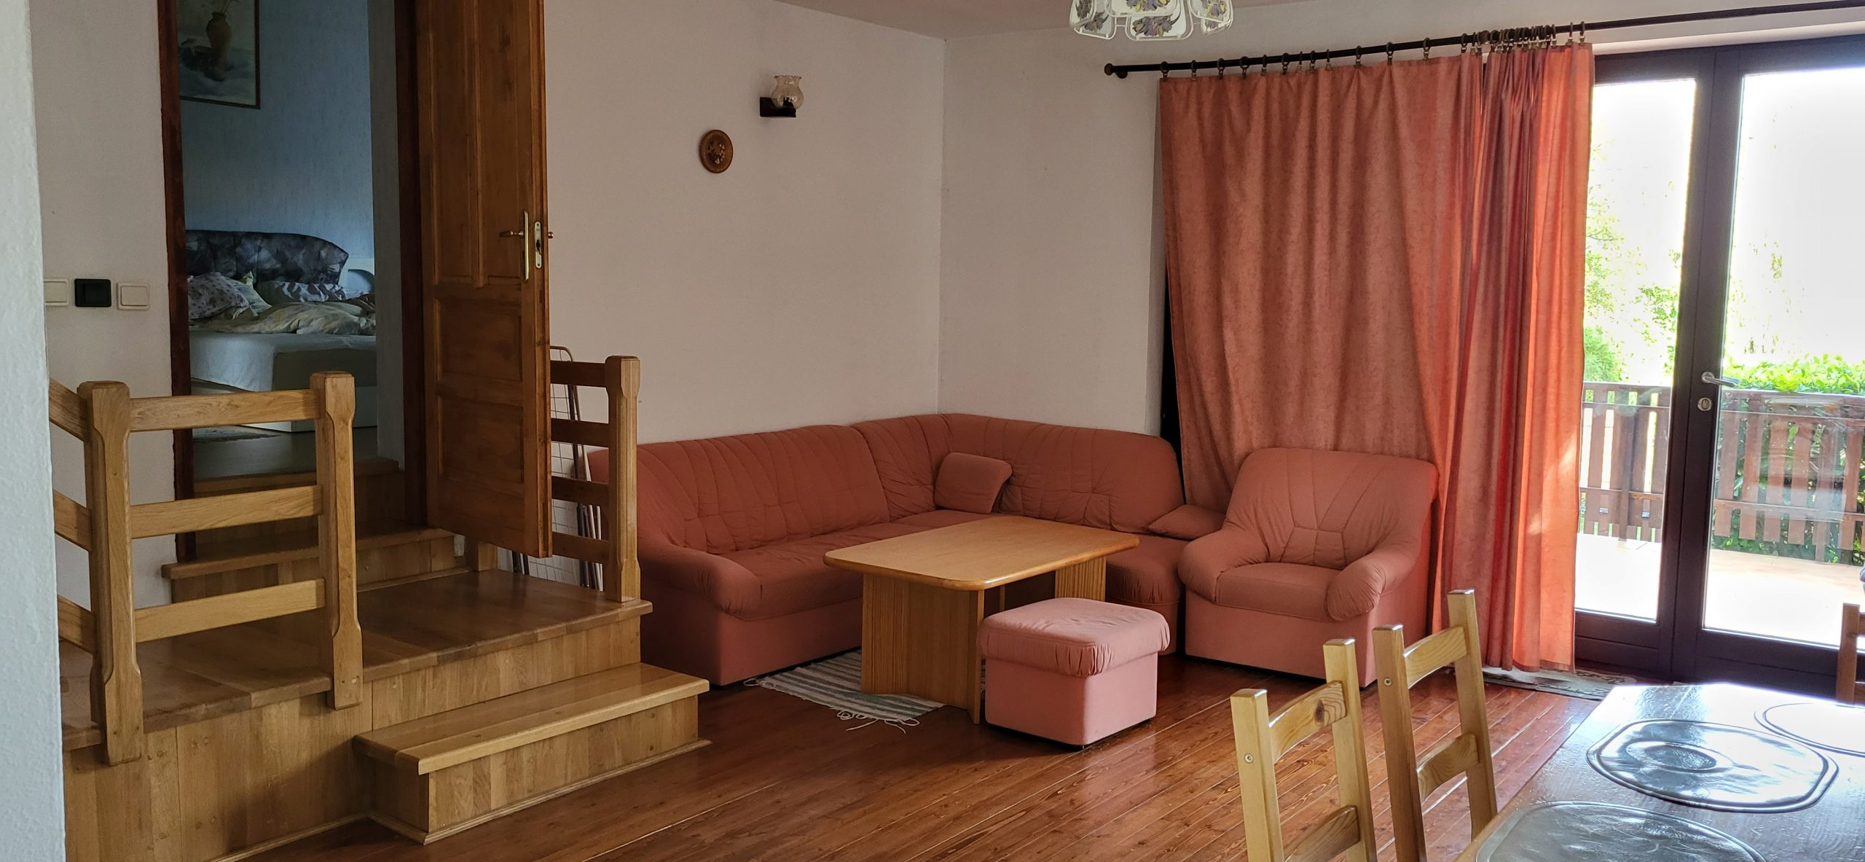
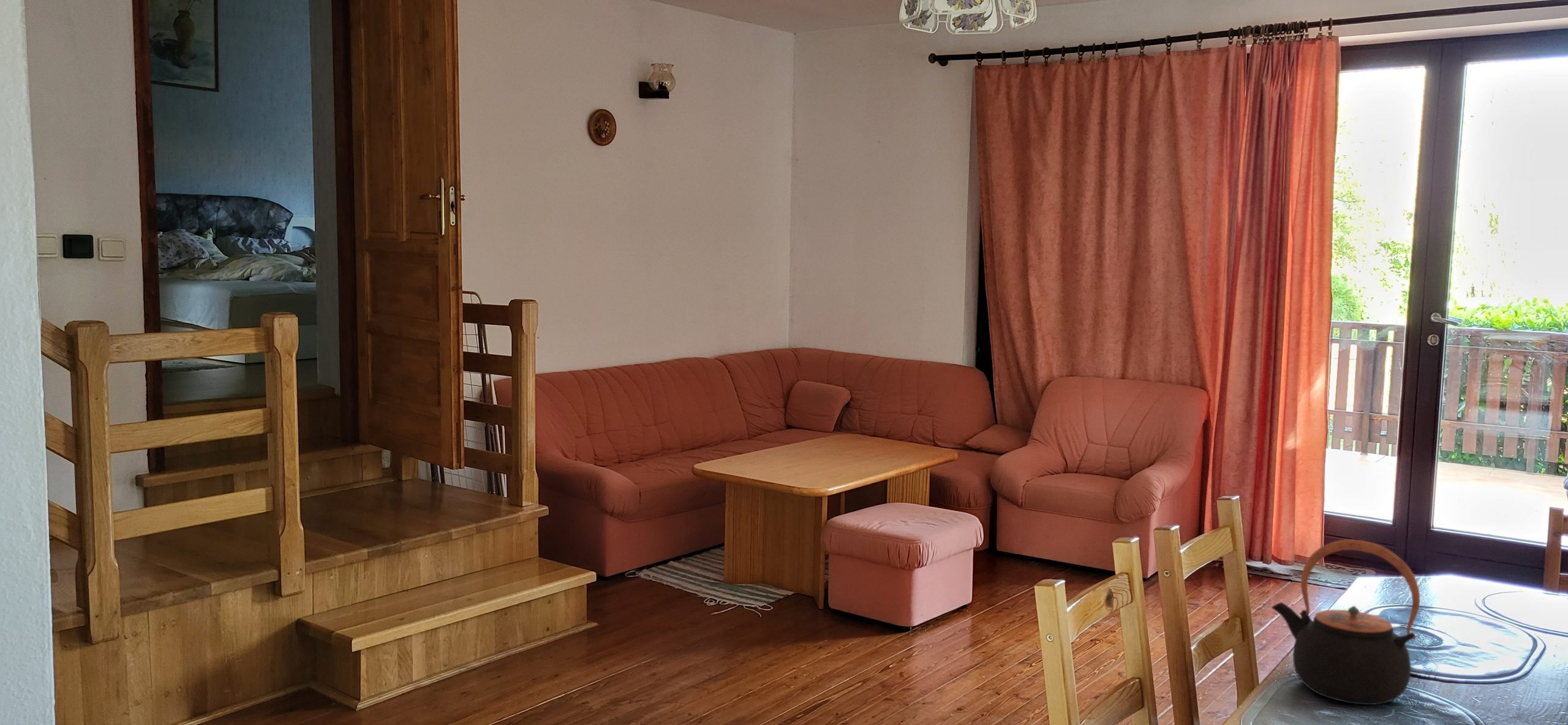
+ teapot (1342, 613)
